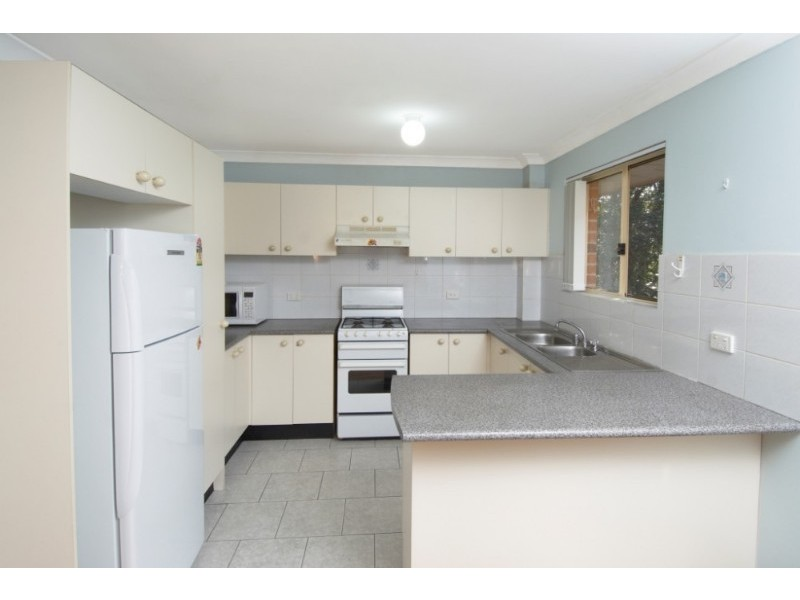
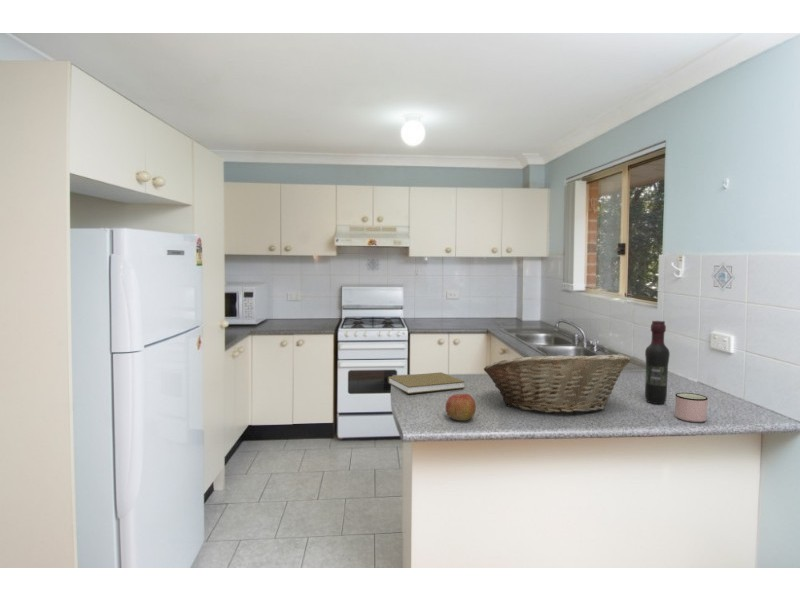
+ apple (460, 406)
+ mug (693, 406)
+ fruit basket (555, 376)
+ wine bottle (656, 361)
+ book (425, 382)
